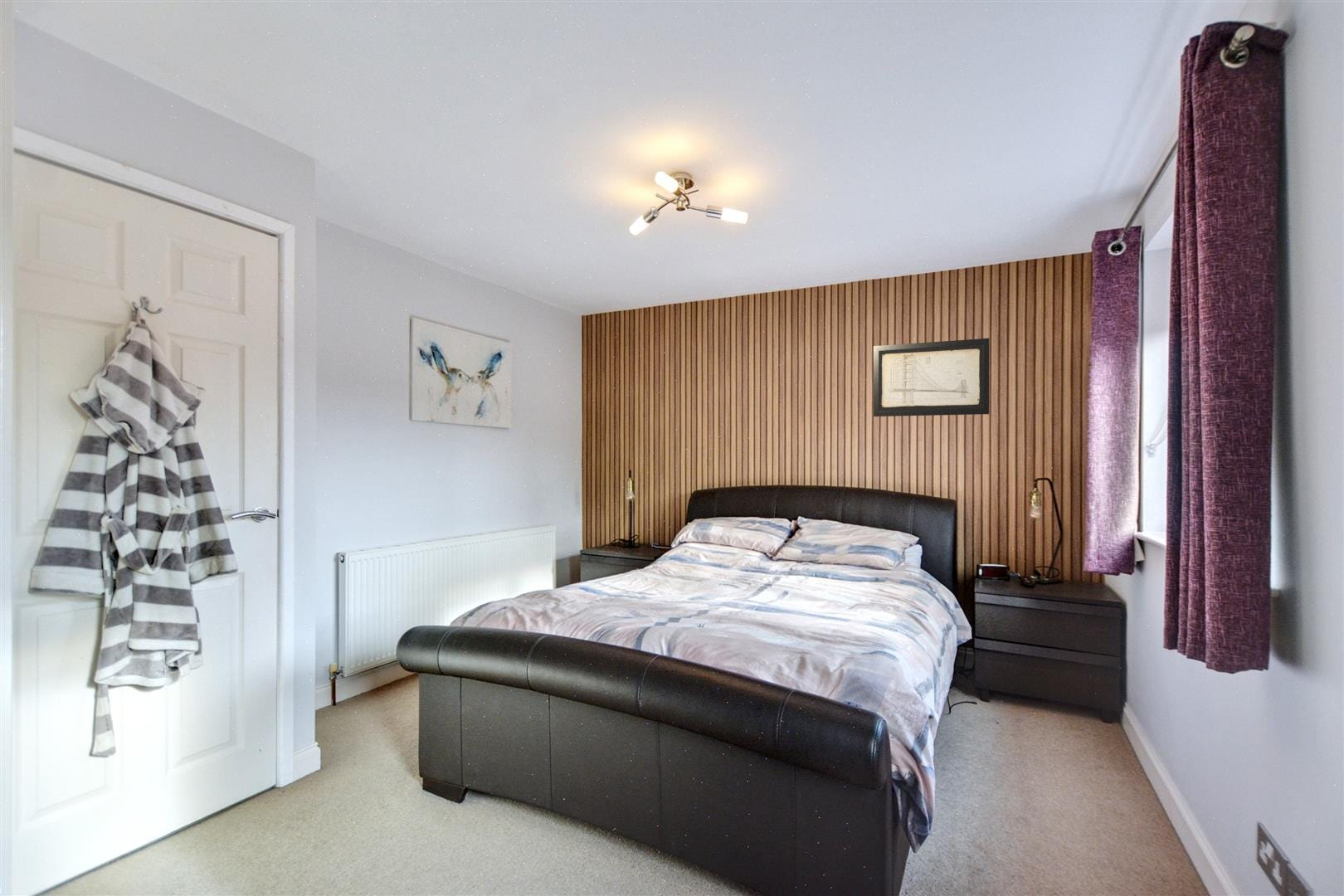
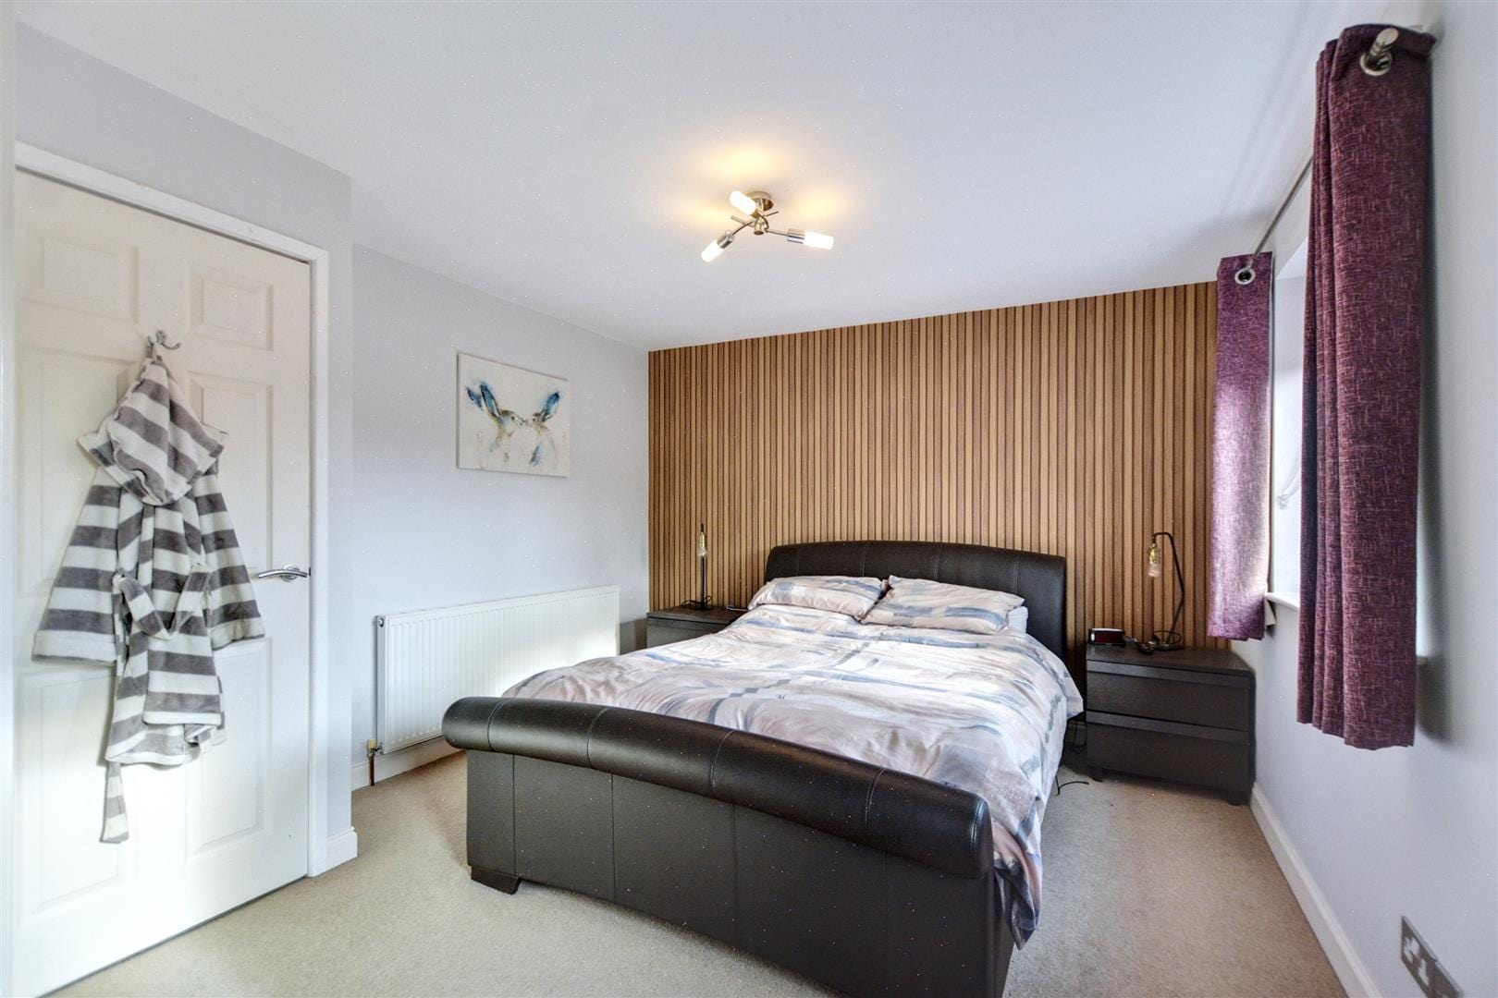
- wall art (929, 378)
